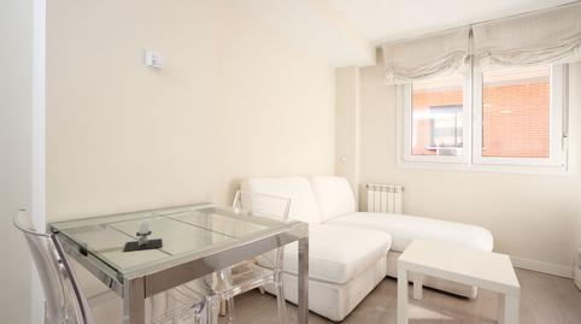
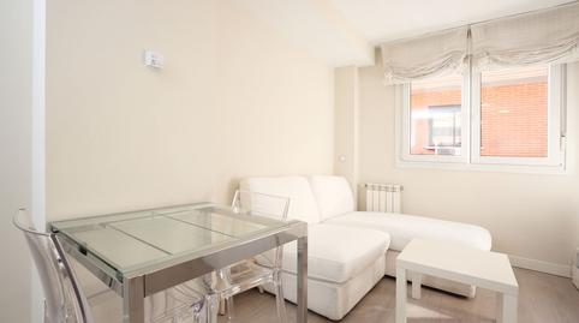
- architectural model (143, 232)
